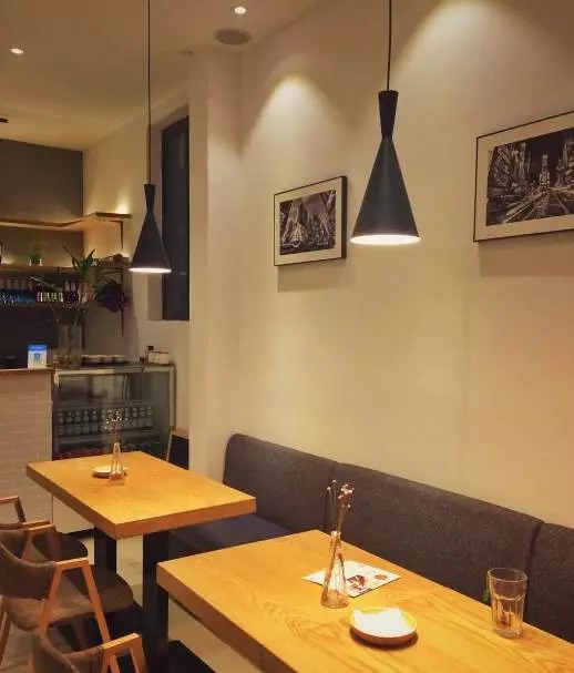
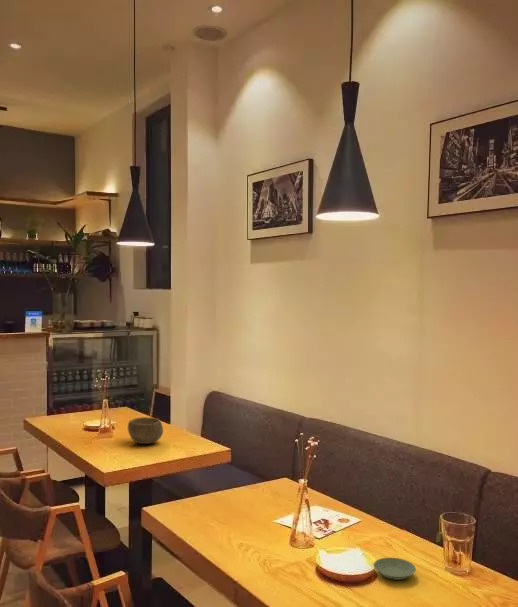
+ bowl (145, 431)
+ saucer (394, 570)
